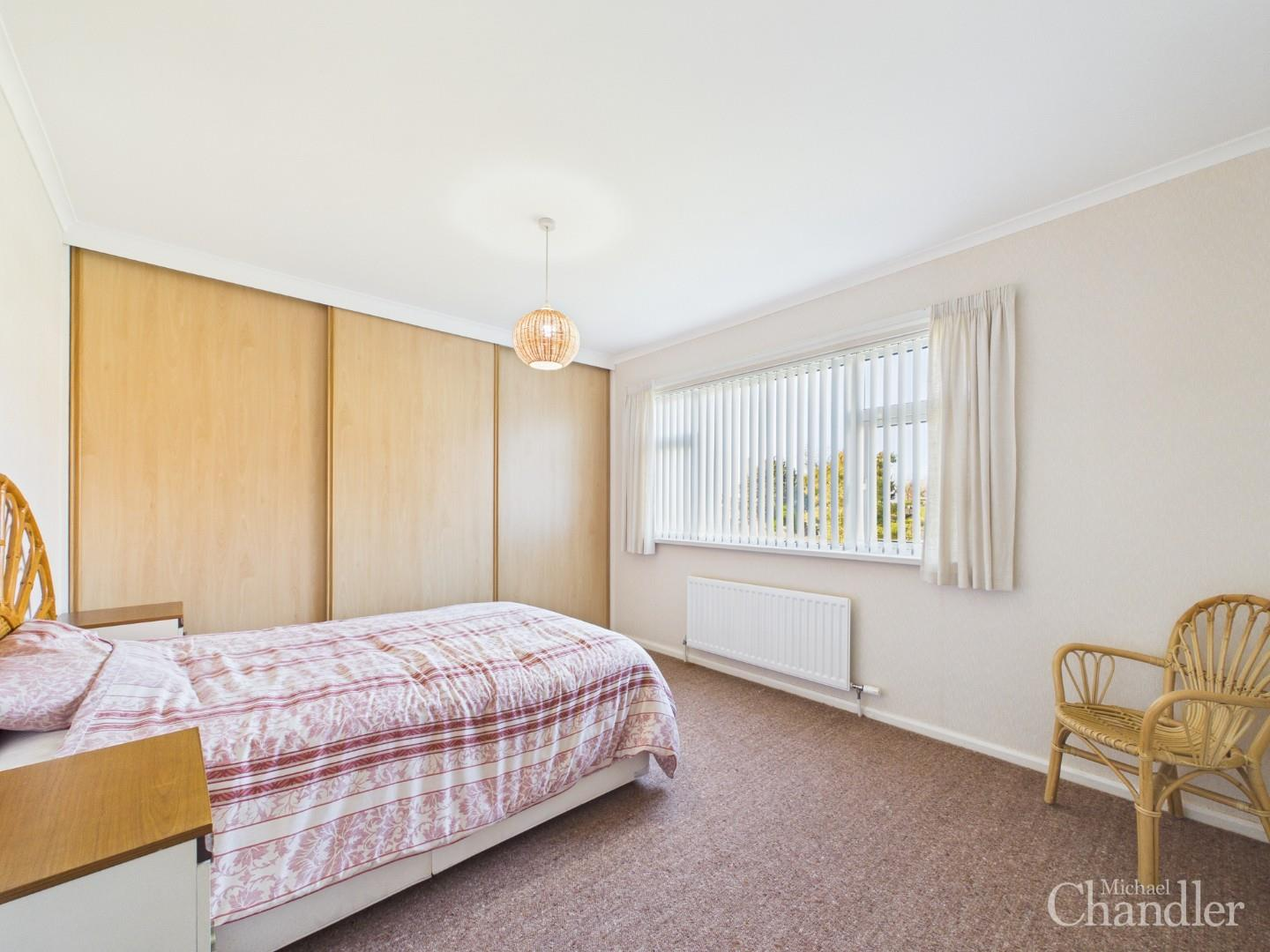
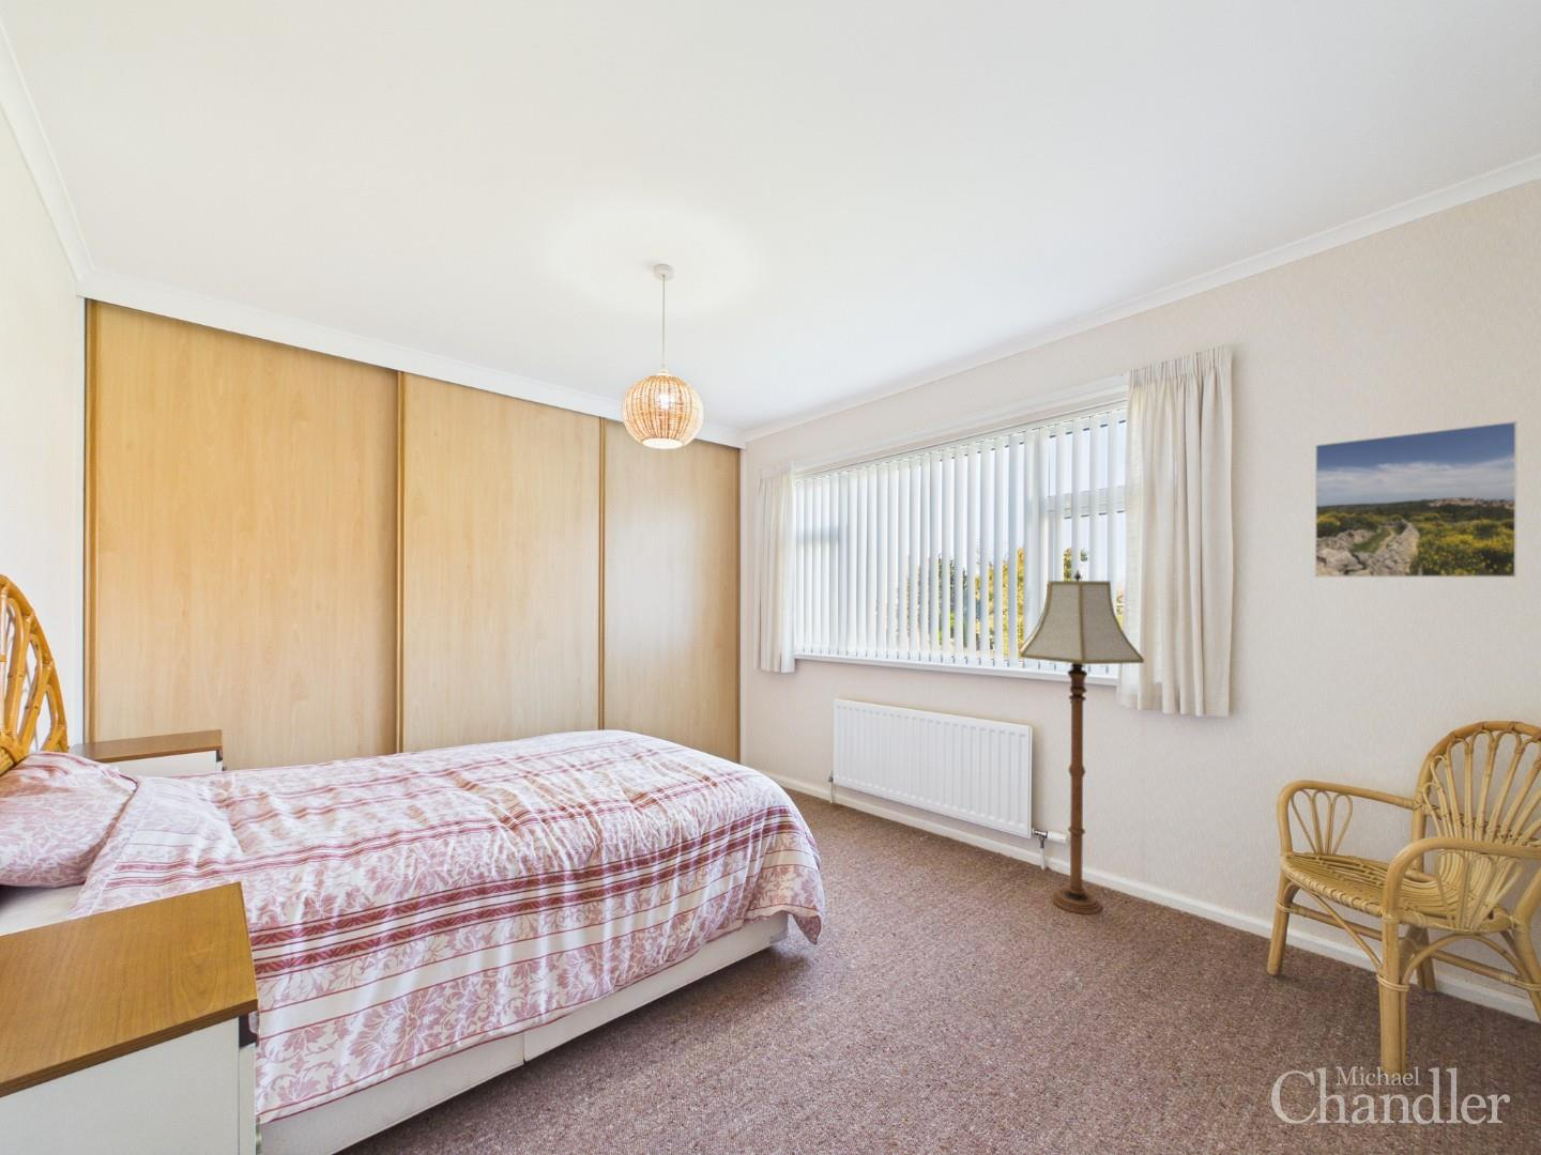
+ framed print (1408, 505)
+ floor lamp (1076, 735)
